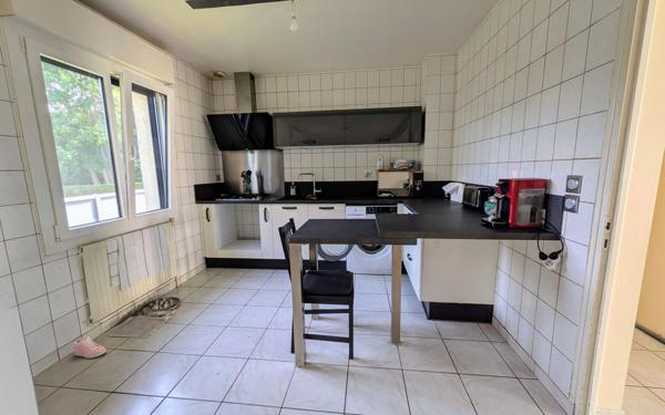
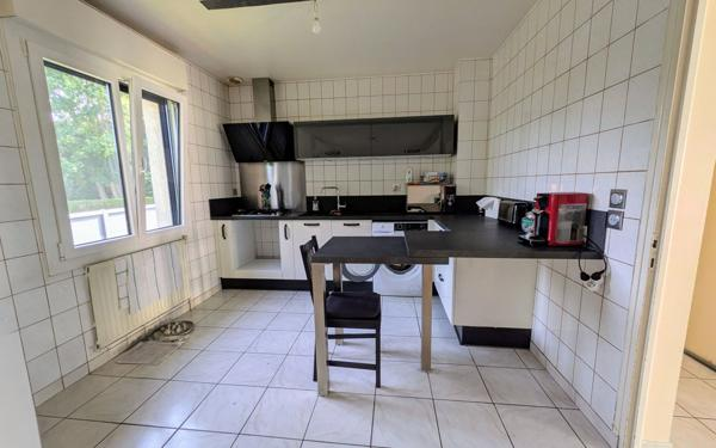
- sneaker (89, 345)
